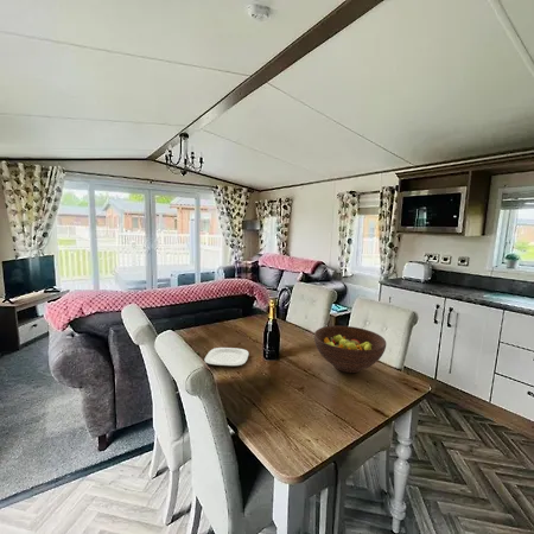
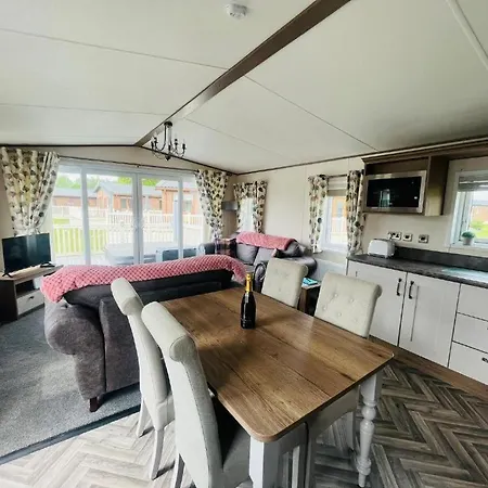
- fruit bowl (348, 351)
- plate (227, 356)
